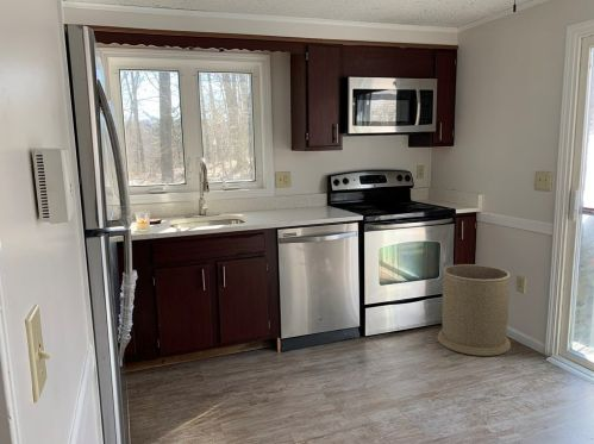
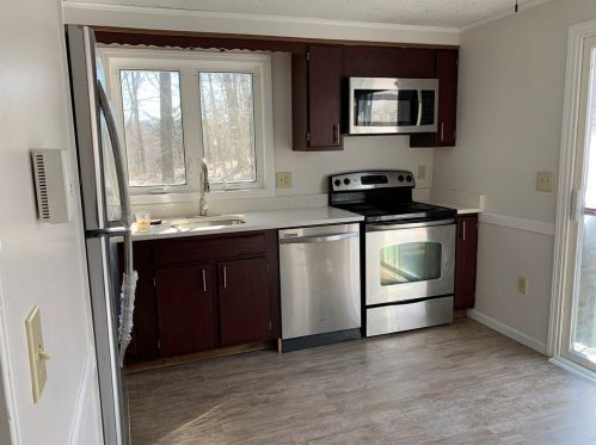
- trash can (474, 306)
